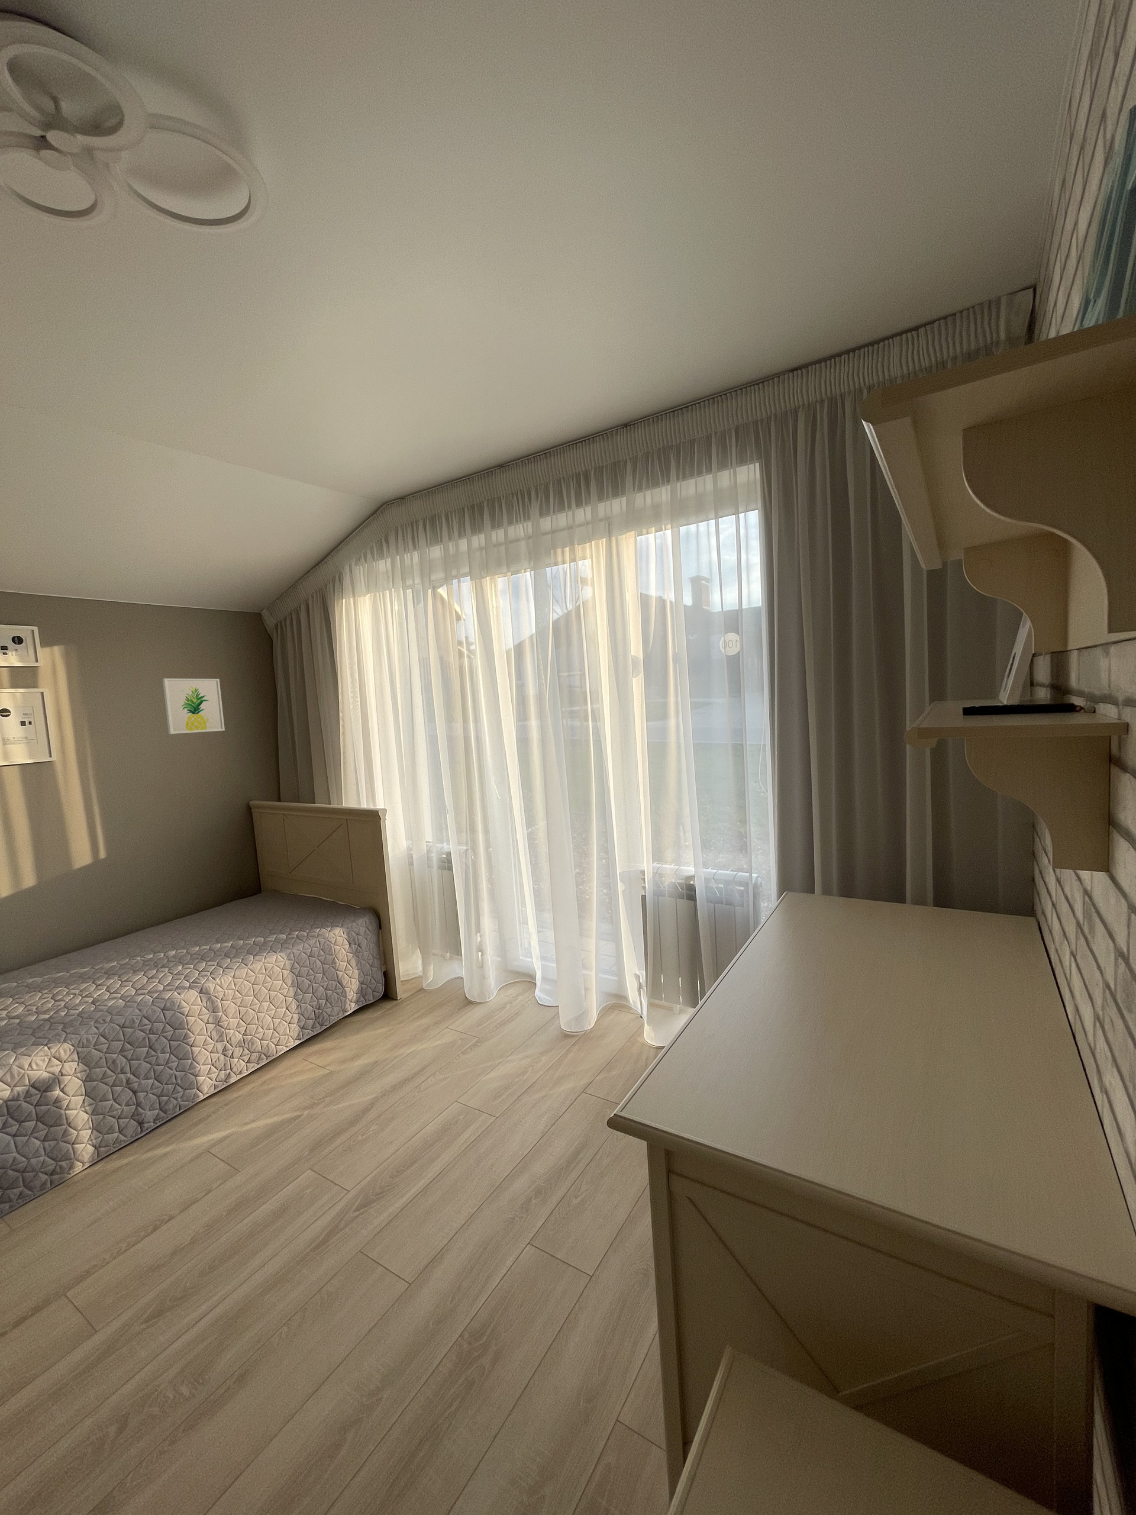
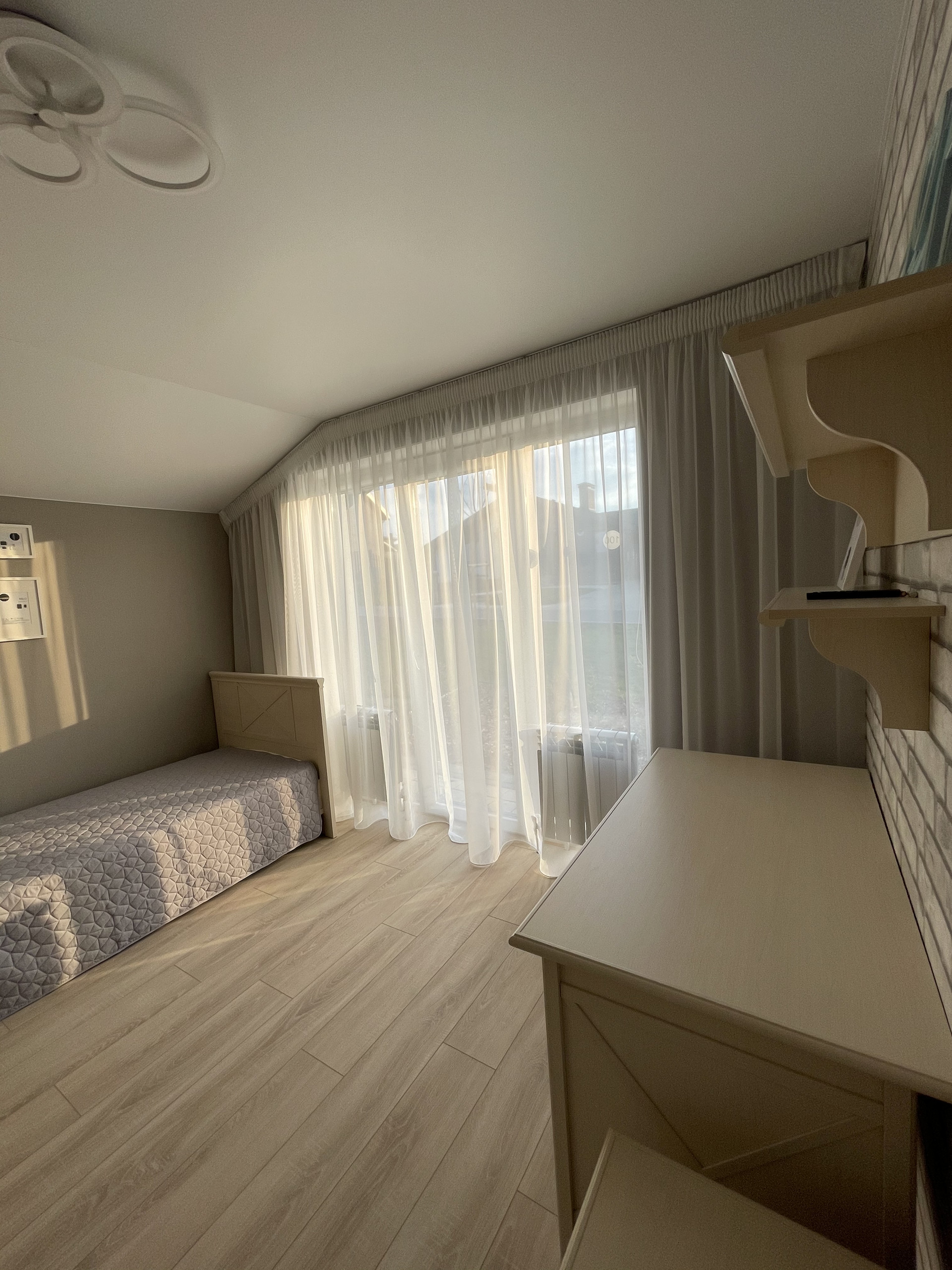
- wall art (195, 705)
